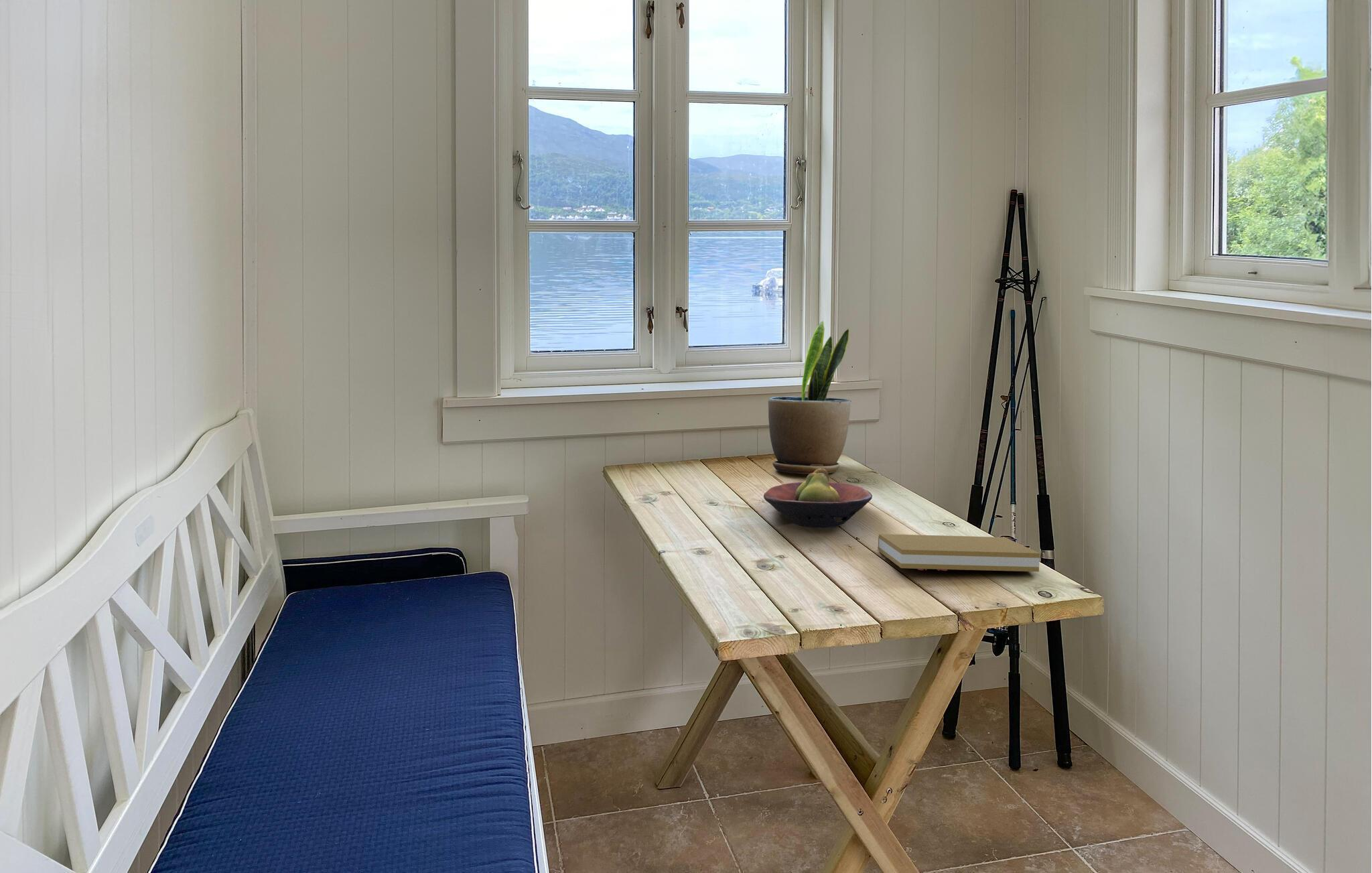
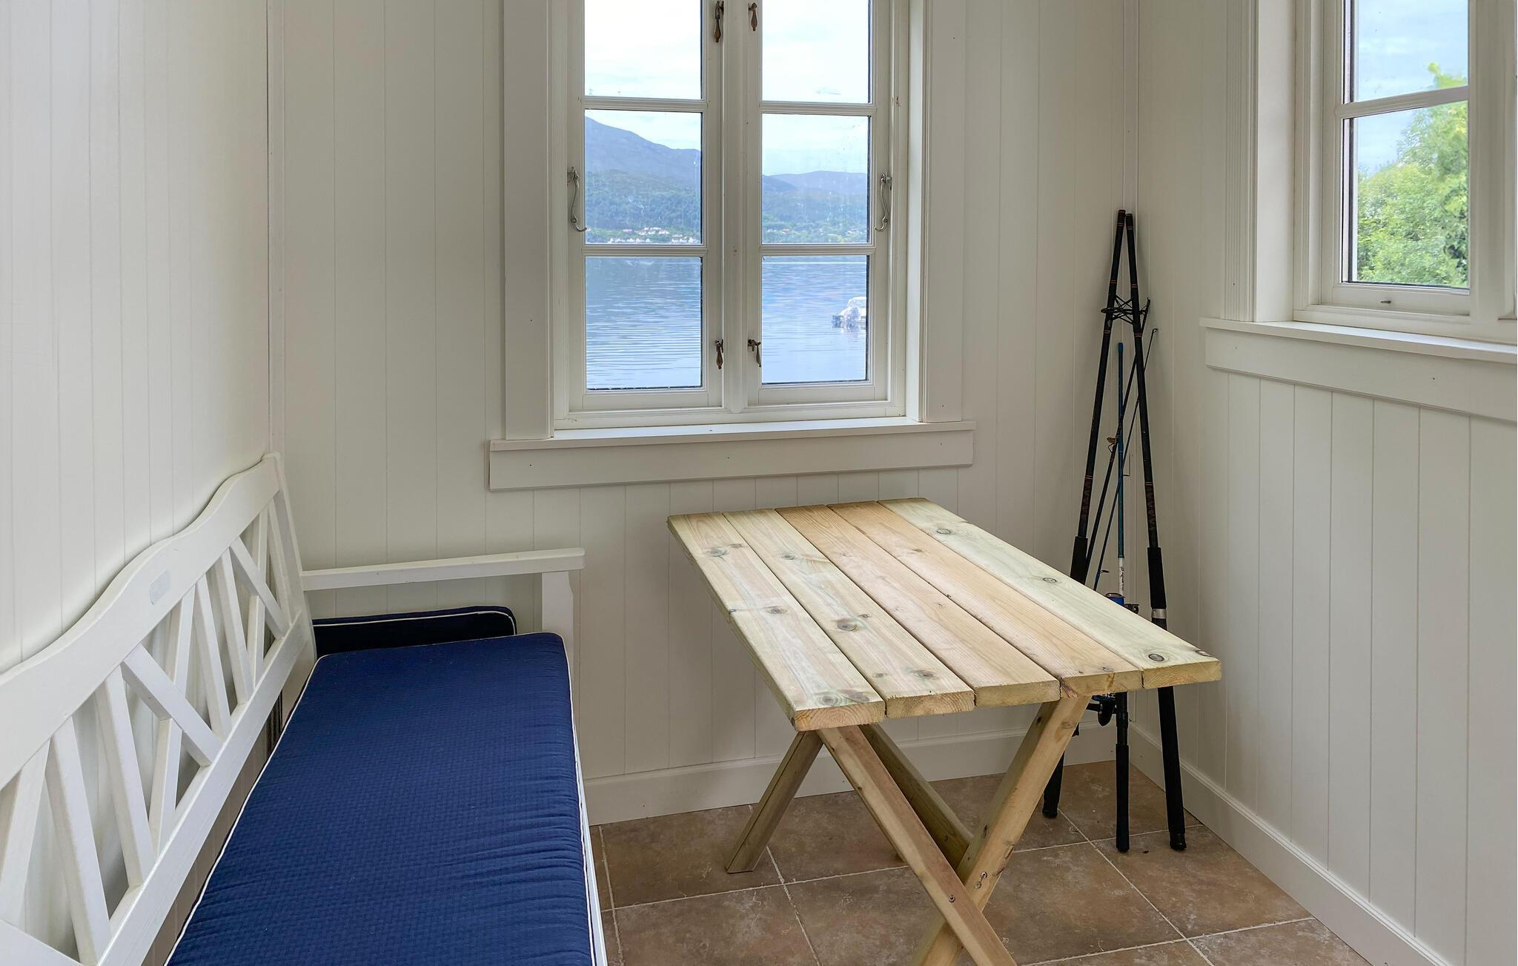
- book (955, 551)
- fruit bowl (817, 494)
- potted plant (809, 395)
